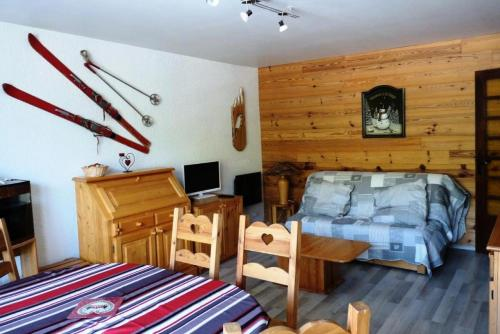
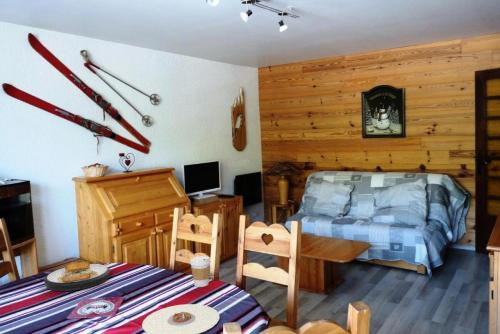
+ coffee cup (200, 271)
+ plate (181, 316)
+ plate (77, 274)
